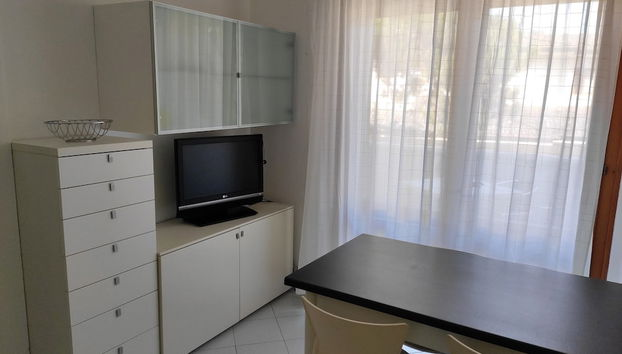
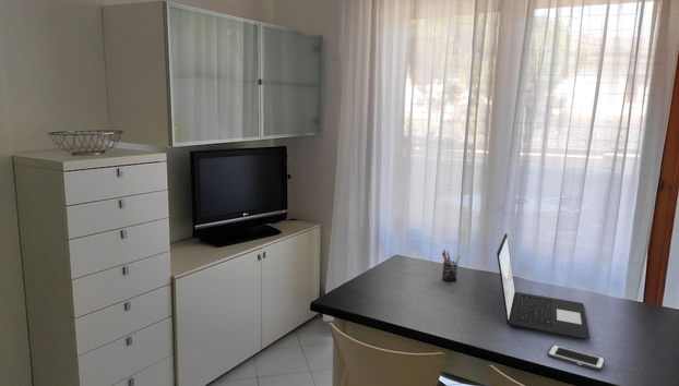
+ pen holder (449, 265)
+ laptop (540, 295)
+ cell phone (575, 357)
